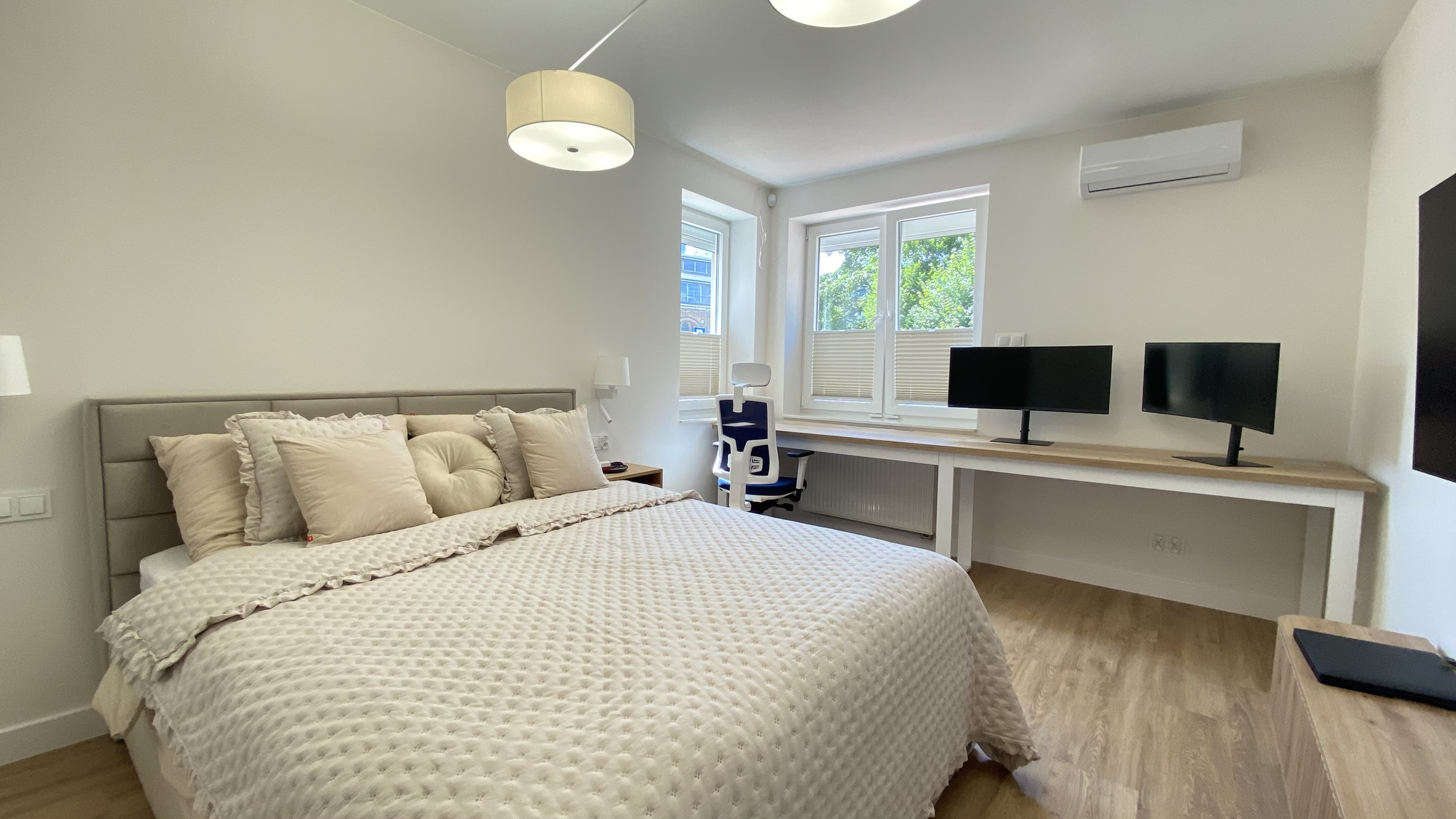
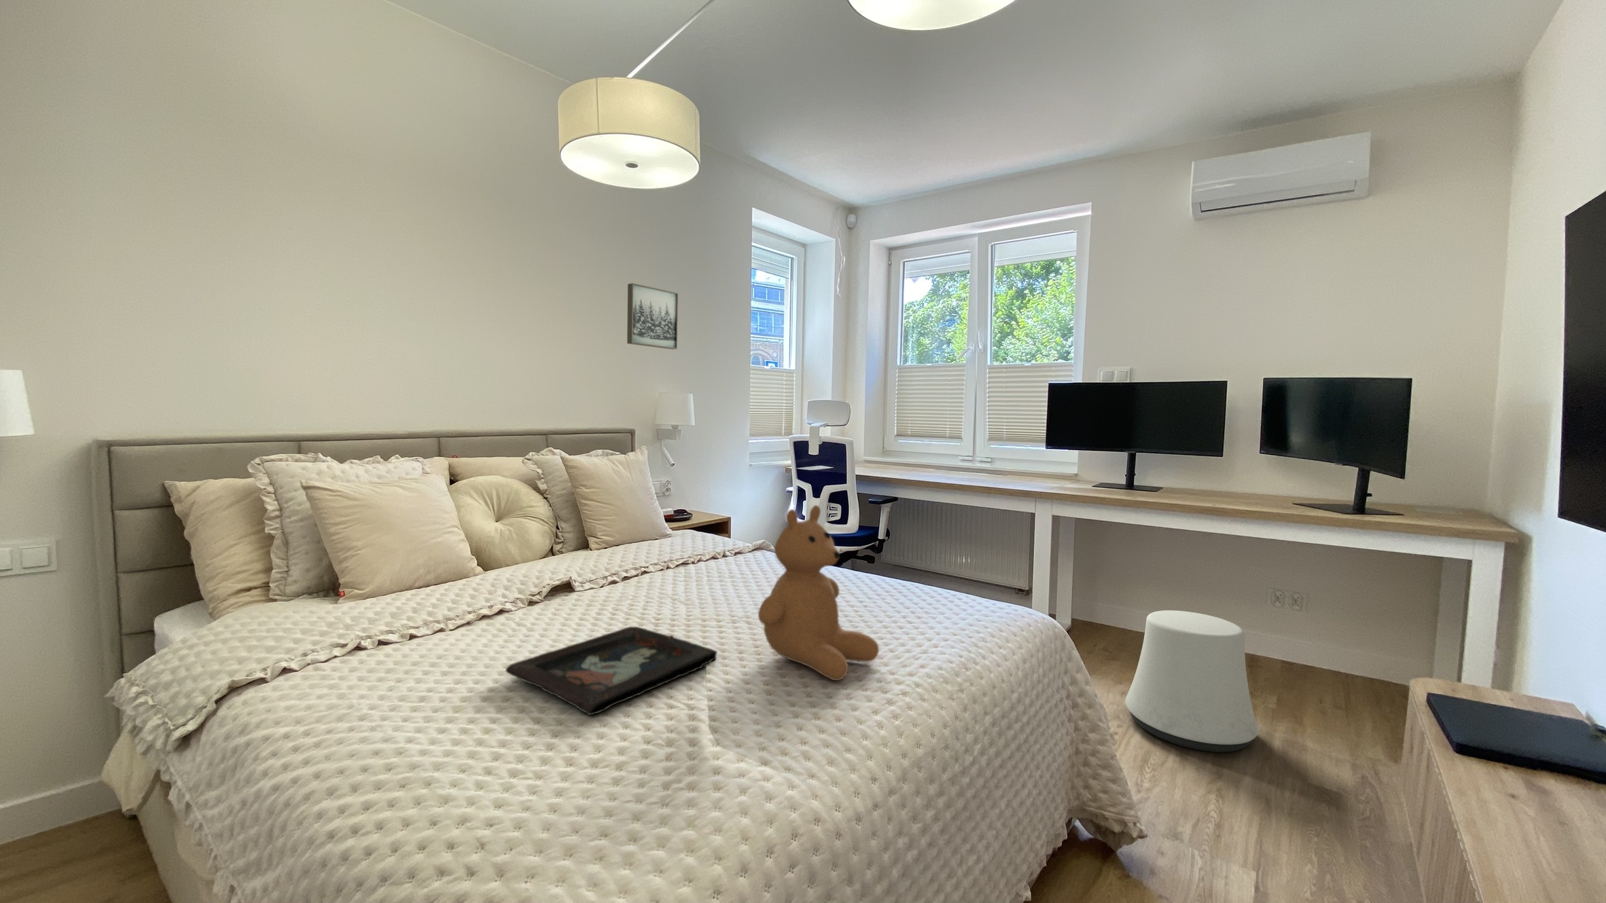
+ decorative tray (615, 664)
+ stool (1191, 675)
+ wall art (653, 318)
+ teddy bear (821, 585)
